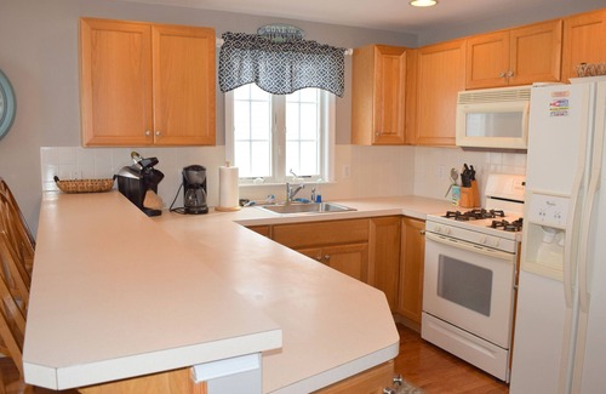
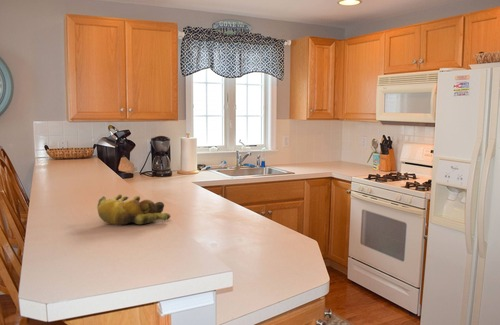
+ banana bunch (134, 208)
